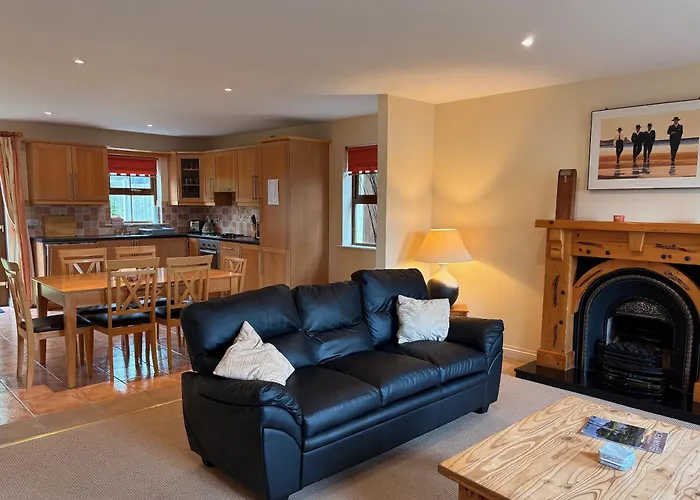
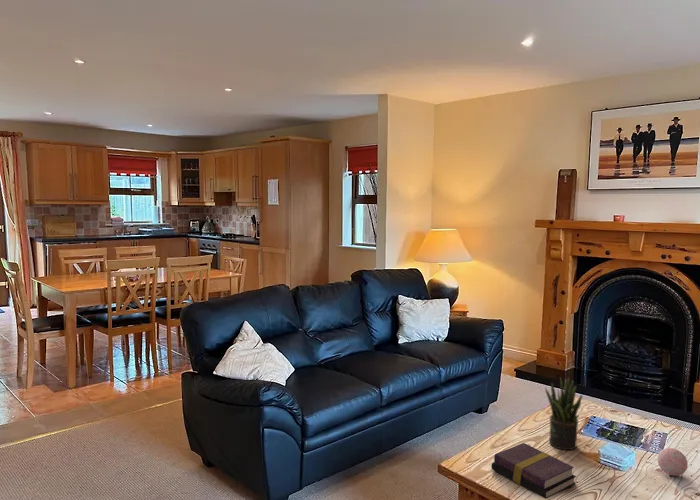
+ potted plant (562, 412)
+ decorative ball (672, 461)
+ book (532, 468)
